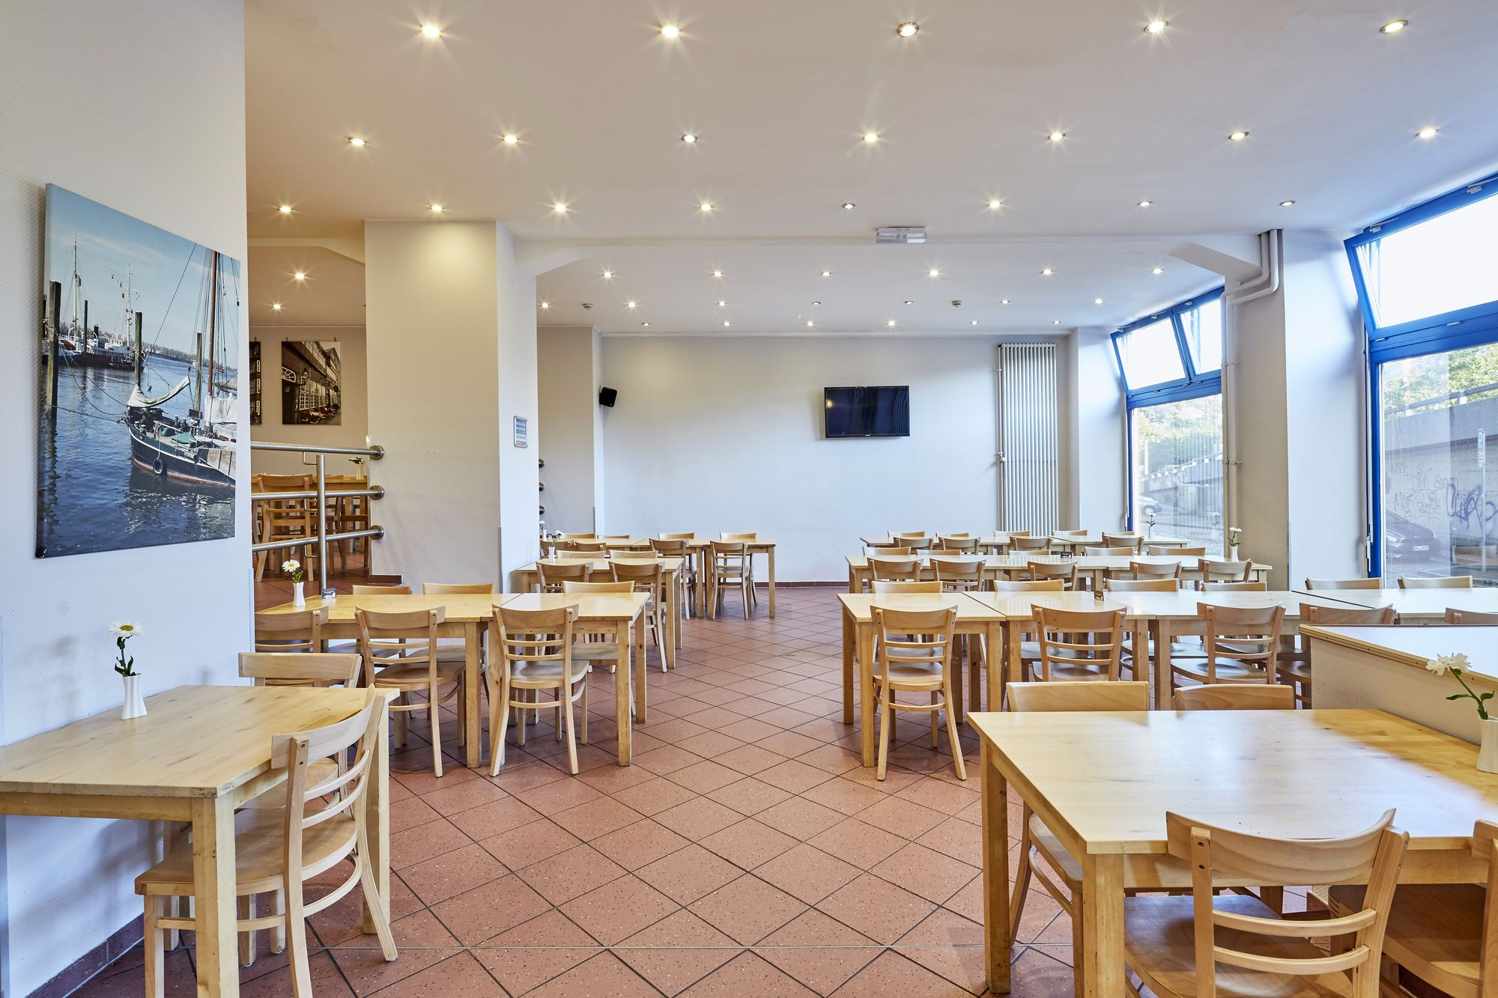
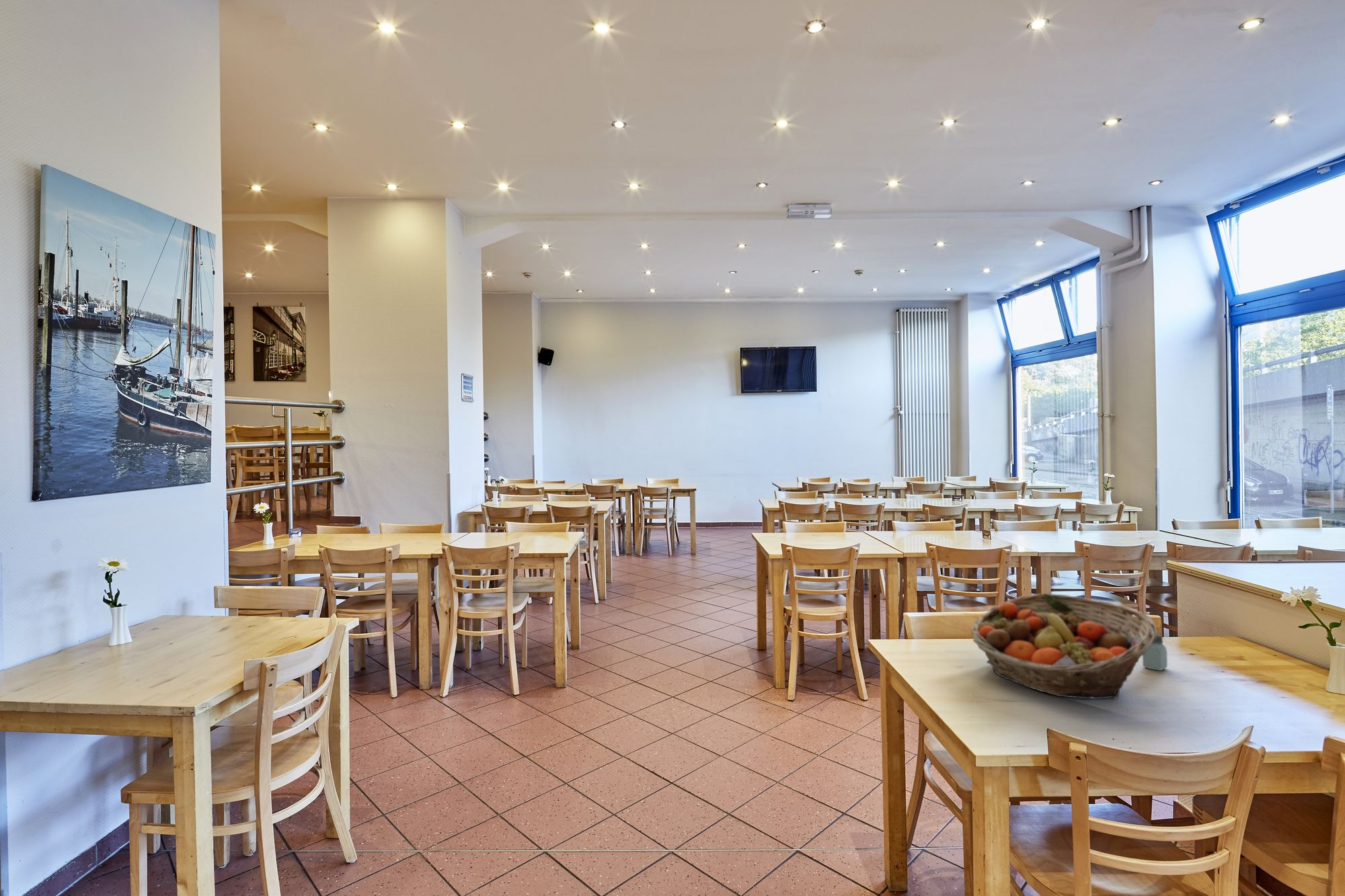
+ fruit basket (1057, 641)
+ saltshaker (1155, 651)
